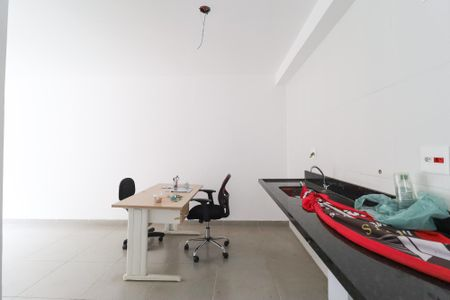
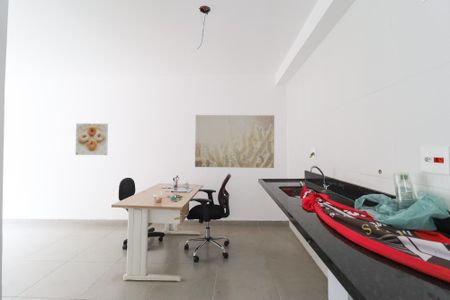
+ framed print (91, 139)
+ wall art (234, 141)
